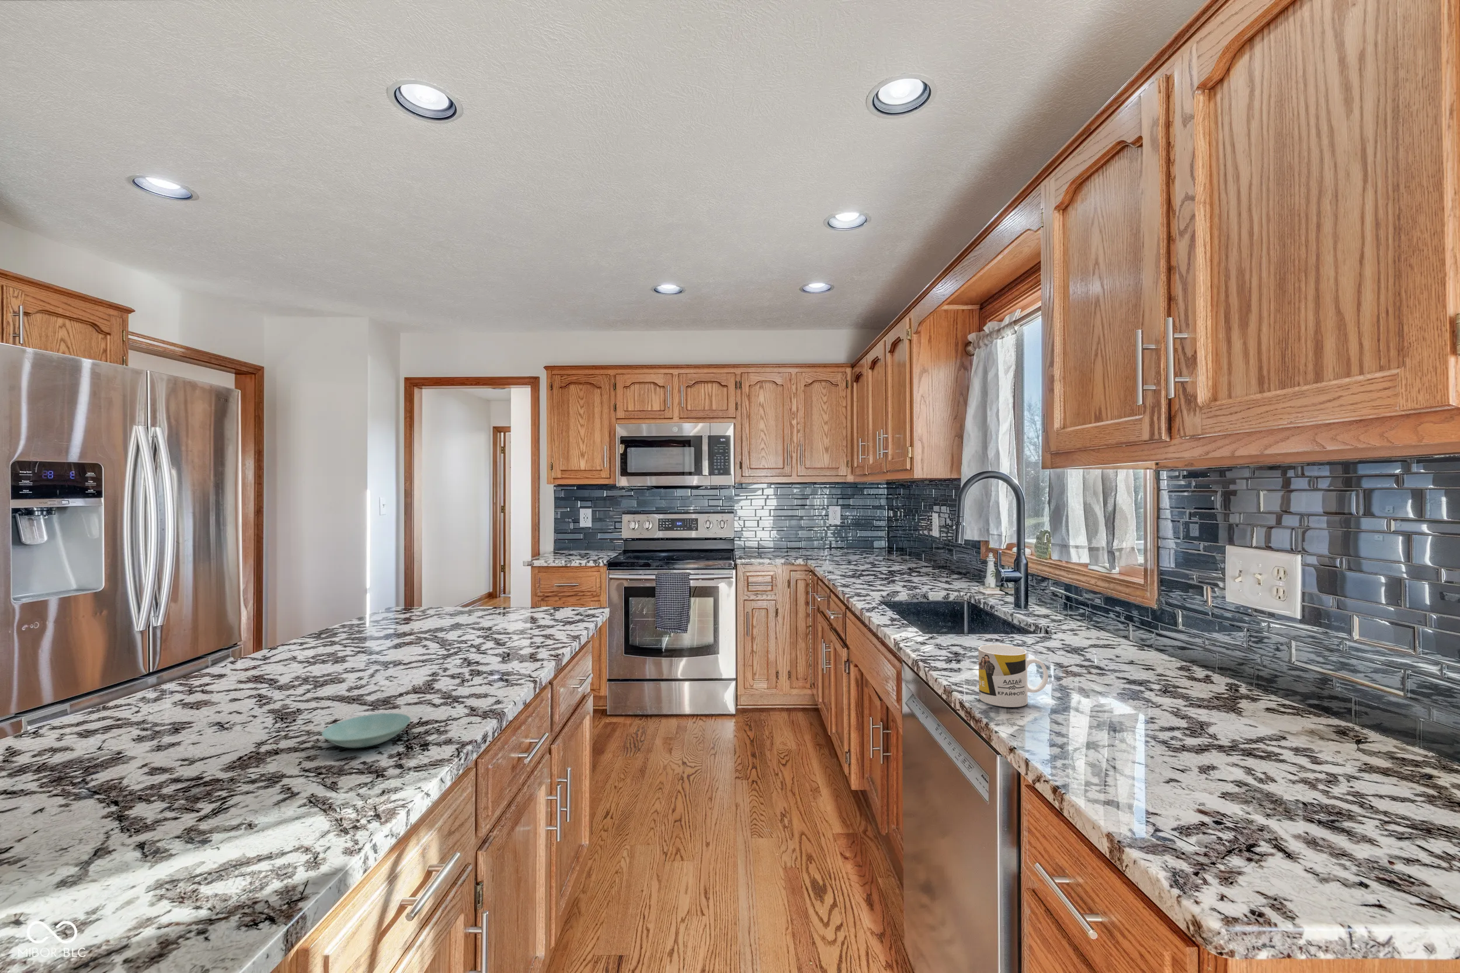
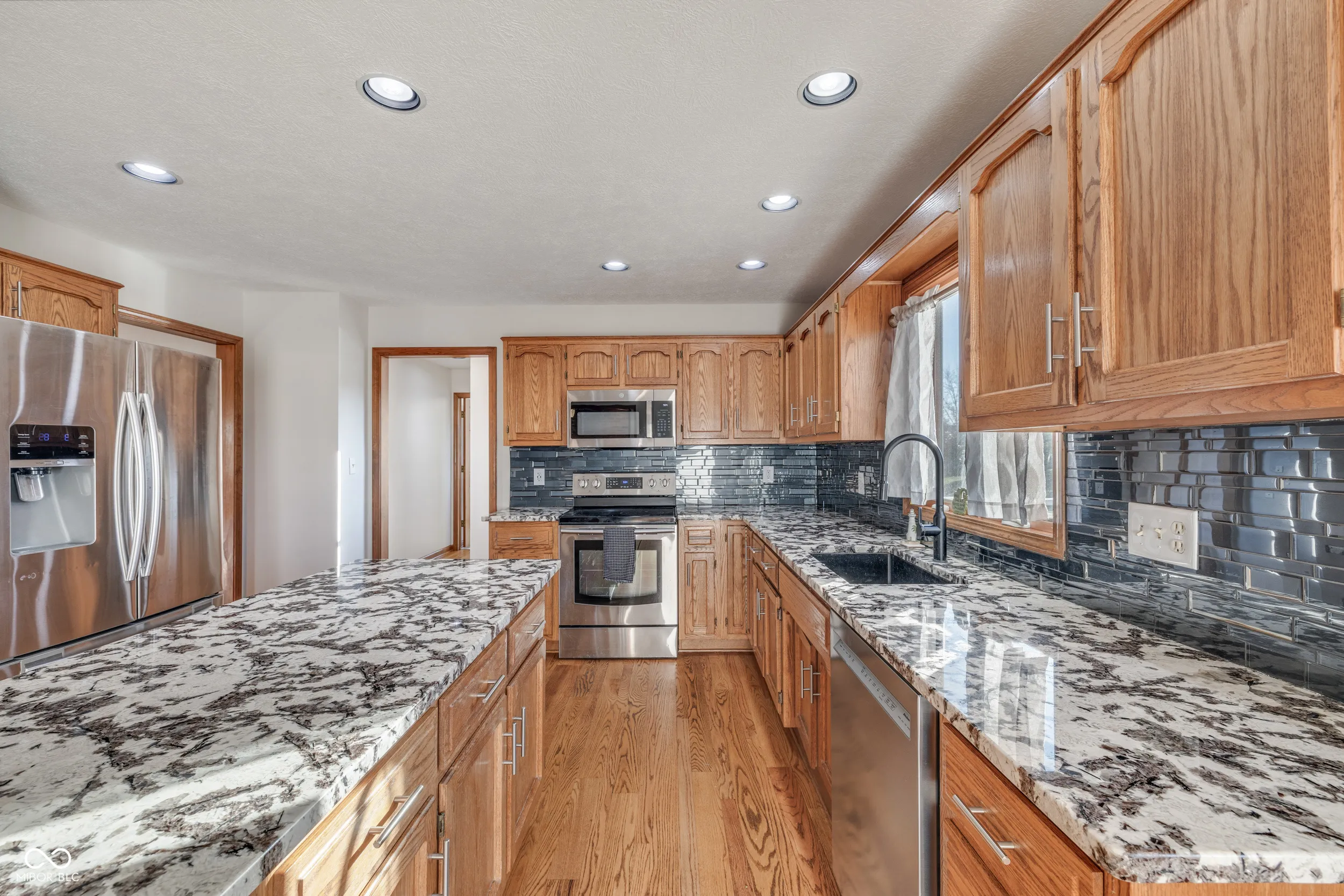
- mug (1012, 675)
- saucer (367, 733)
